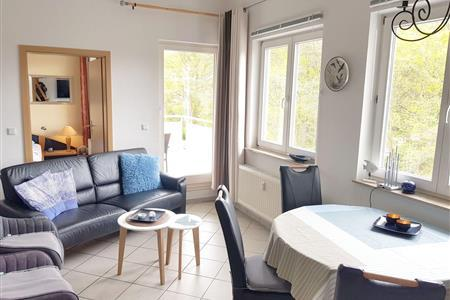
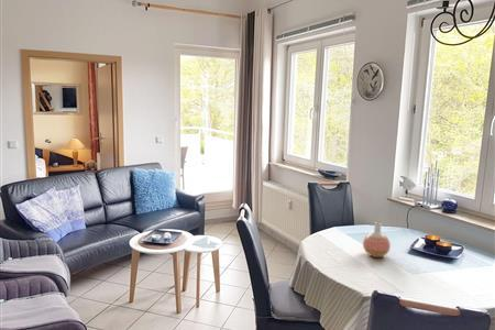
+ vase (376, 239)
